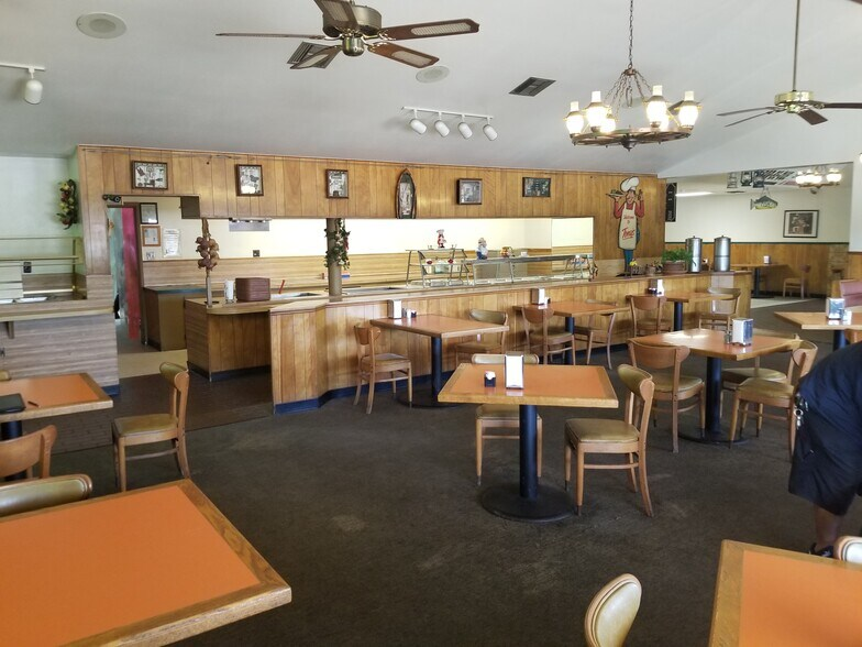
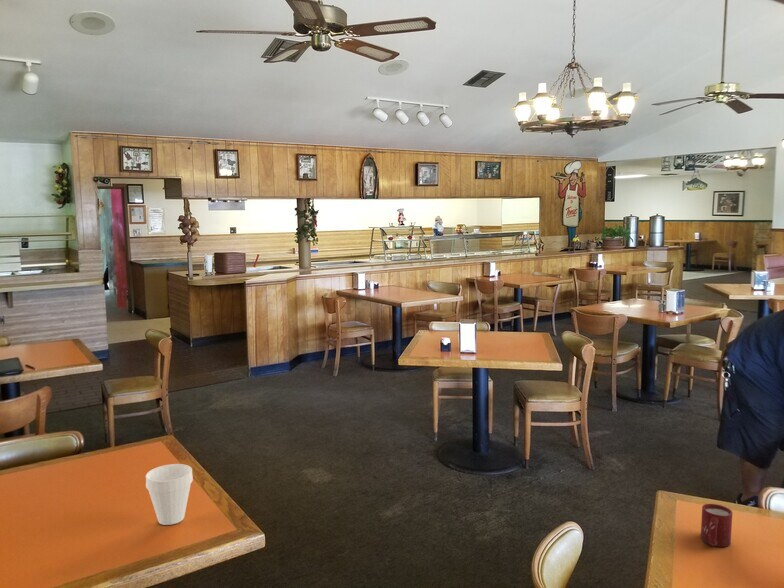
+ cup (170, 495)
+ cup (715, 527)
